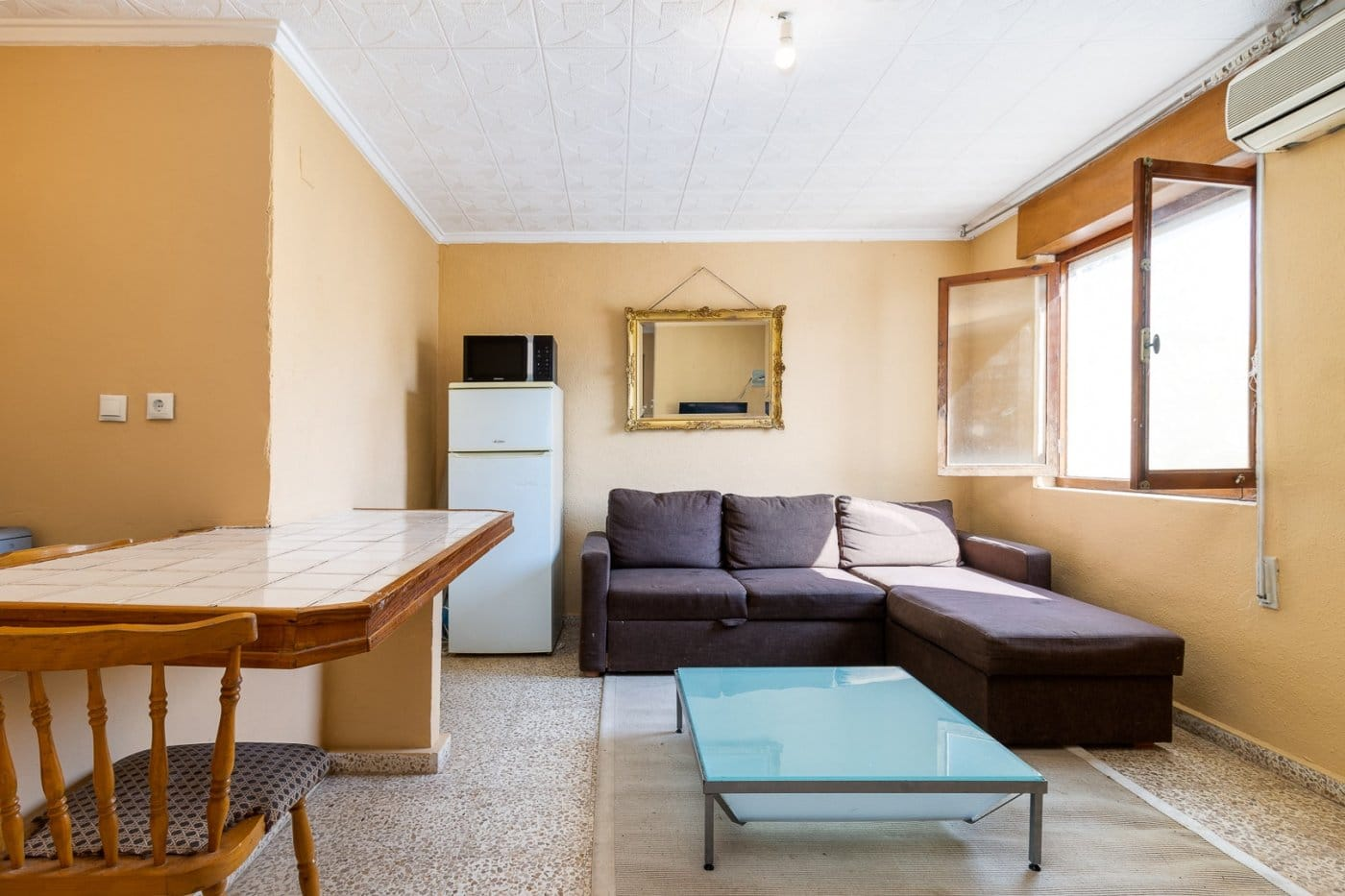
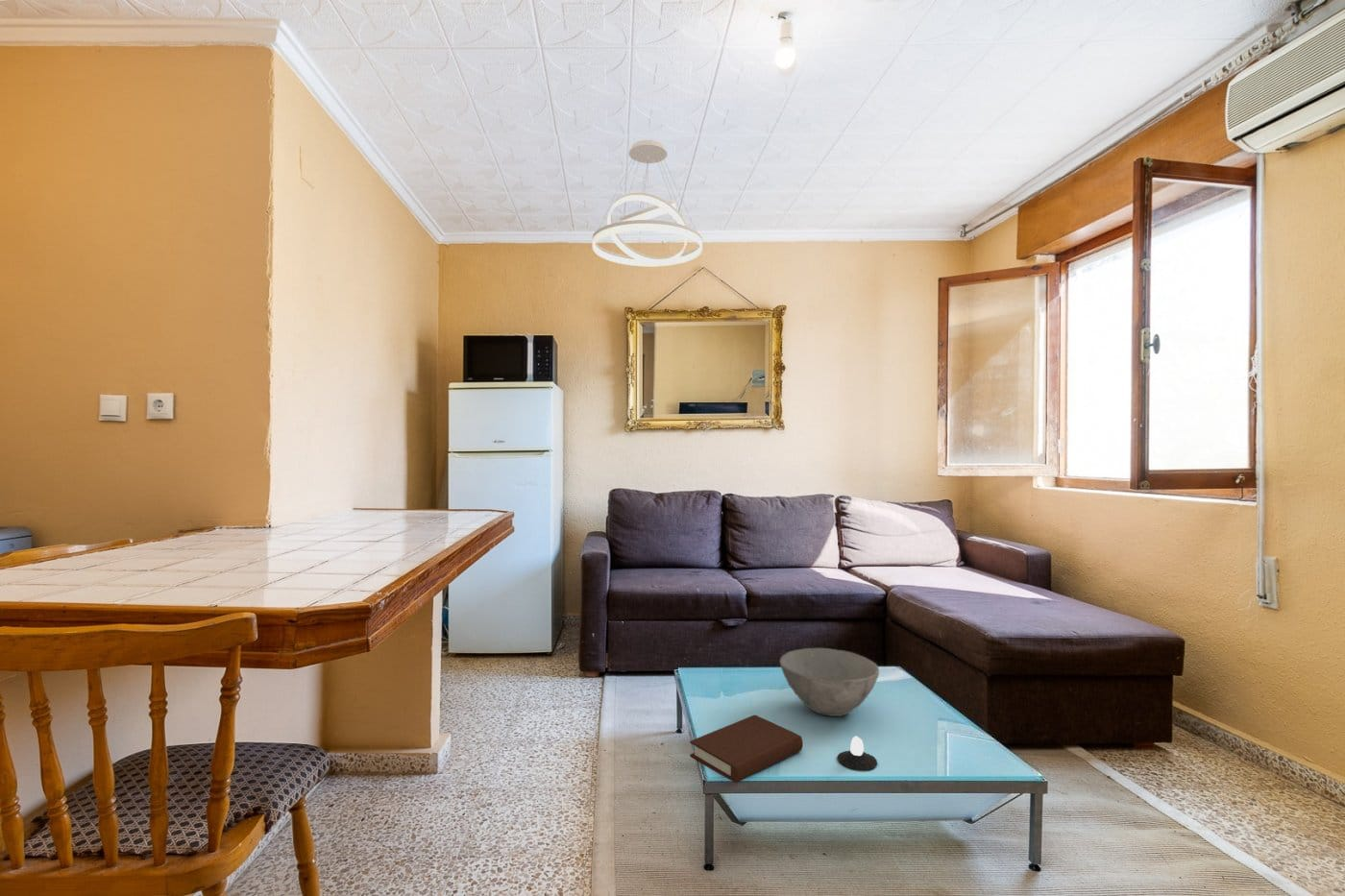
+ candle (857, 748)
+ book (746, 746)
+ bowl (828, 687)
+ pendant light (648, 202)
